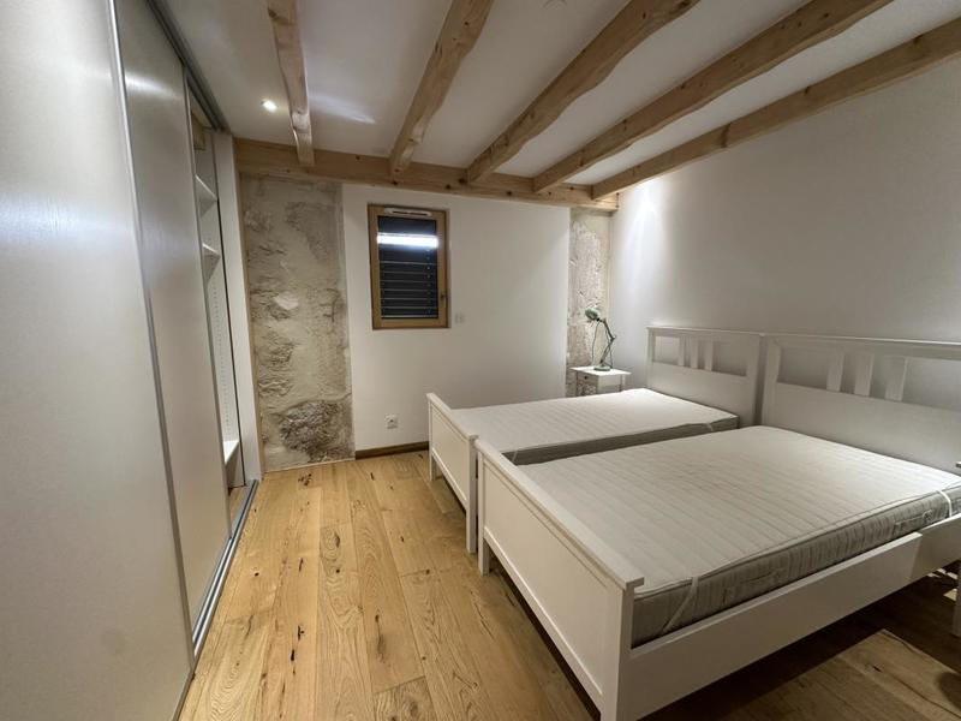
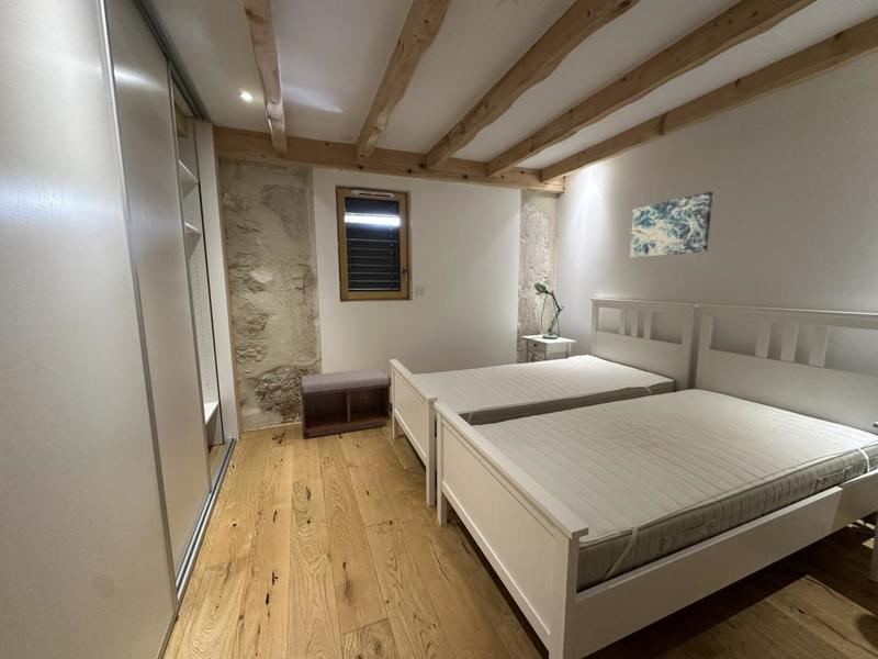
+ wall art (666, 228)
+ bench (345, 400)
